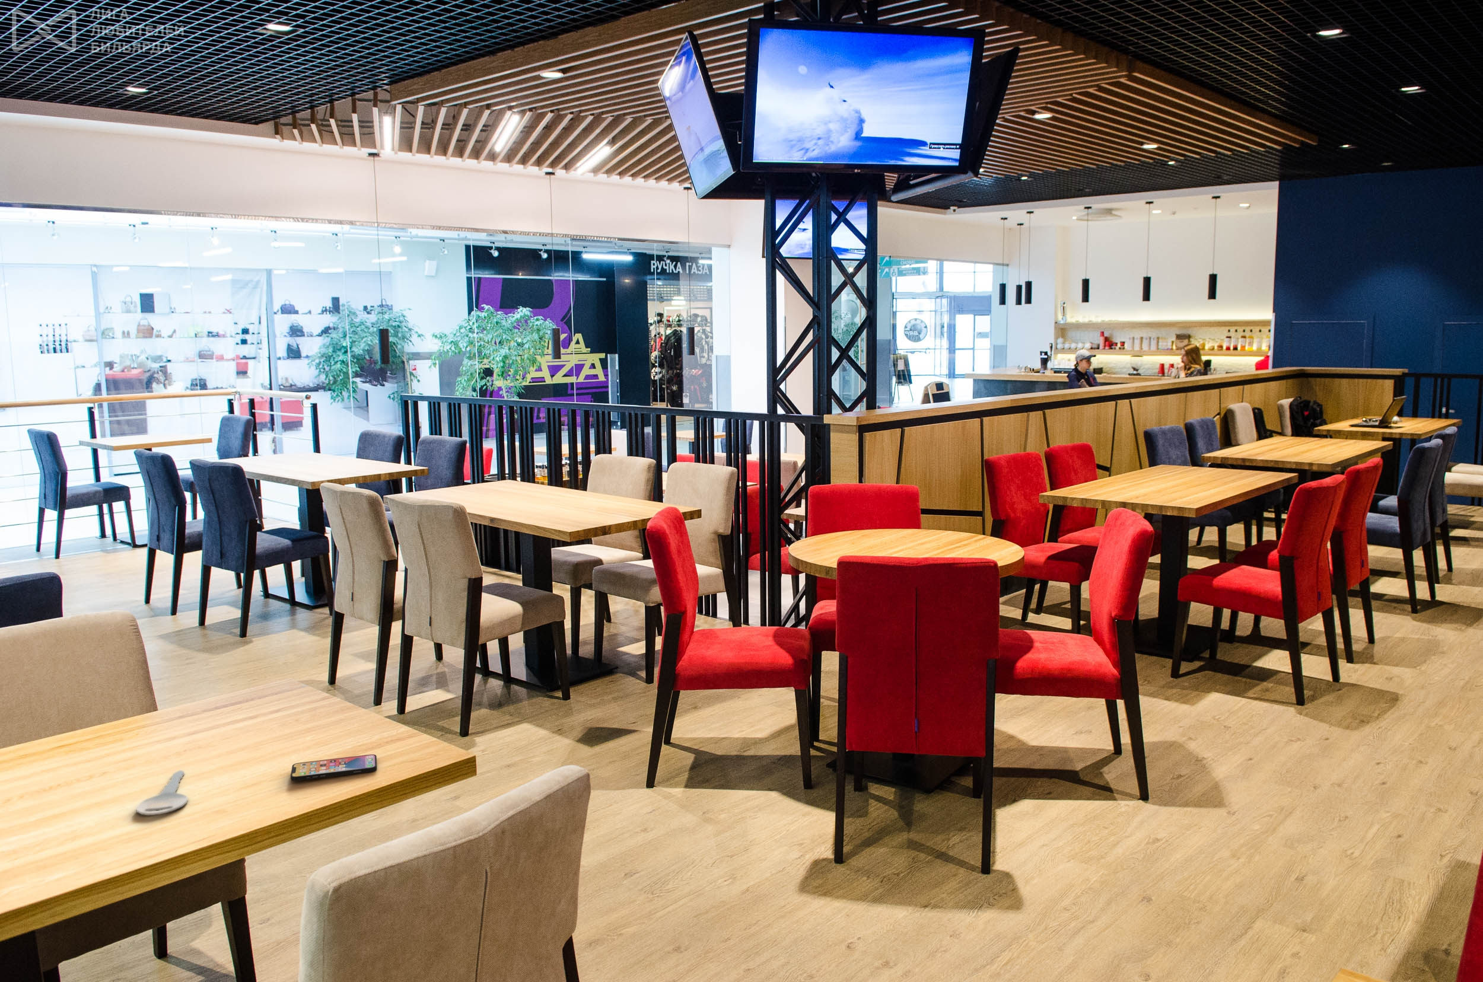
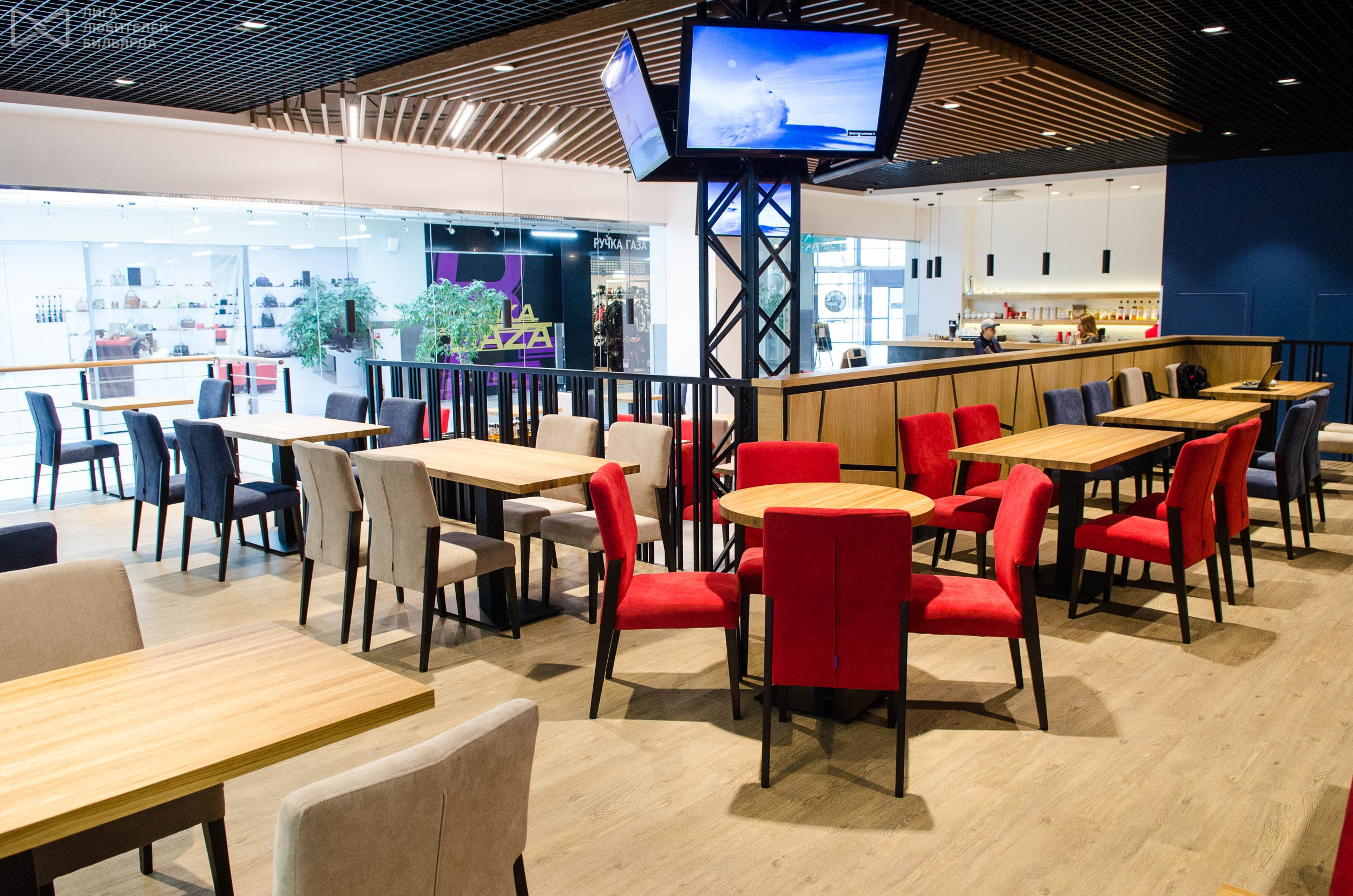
- key (170, 791)
- smartphone (334, 767)
